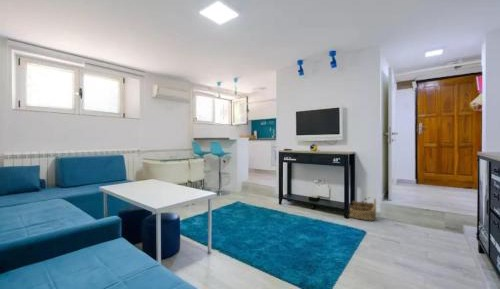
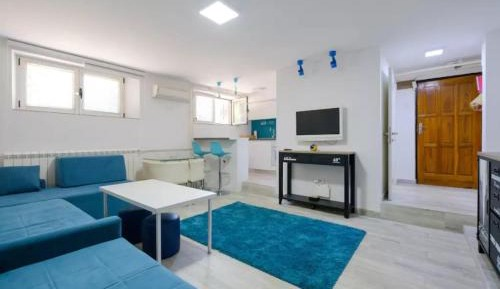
- basket (360, 207)
